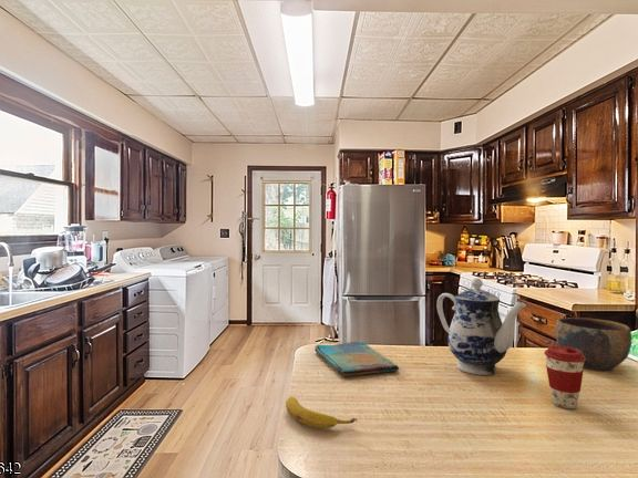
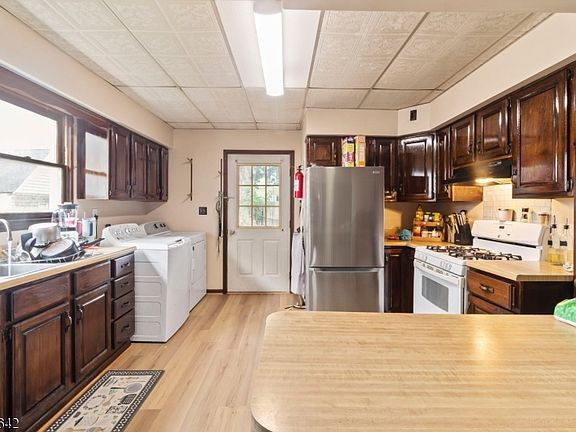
- banana (315, 412)
- dish towel (353, 356)
- bowl (591, 344)
- teapot (476, 323)
- coffee cup (564, 376)
